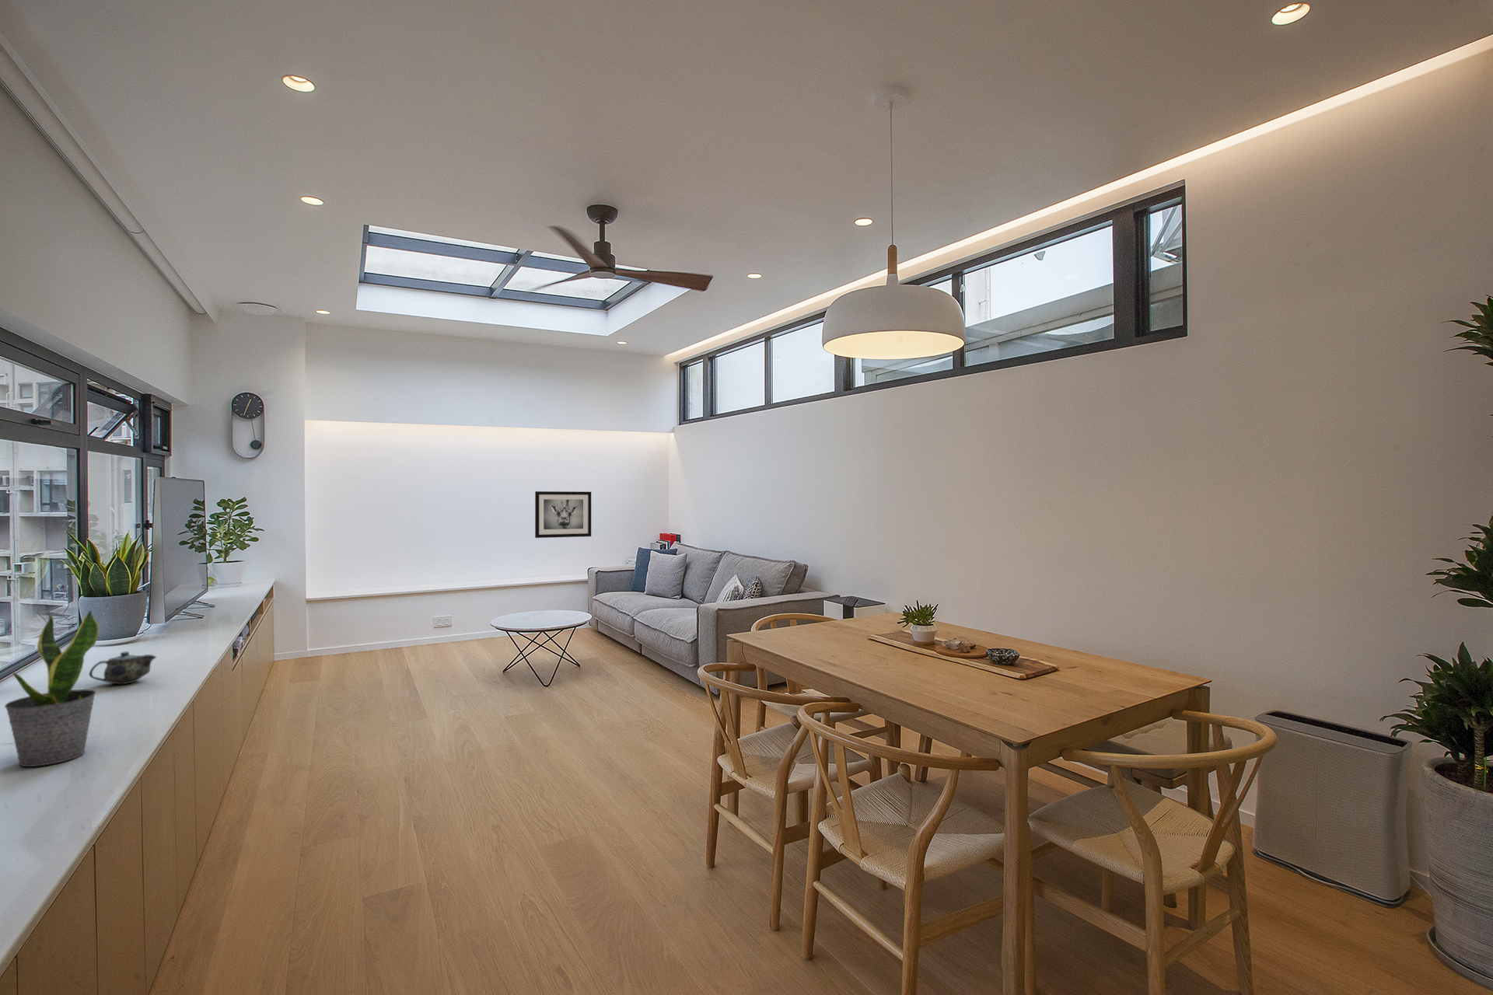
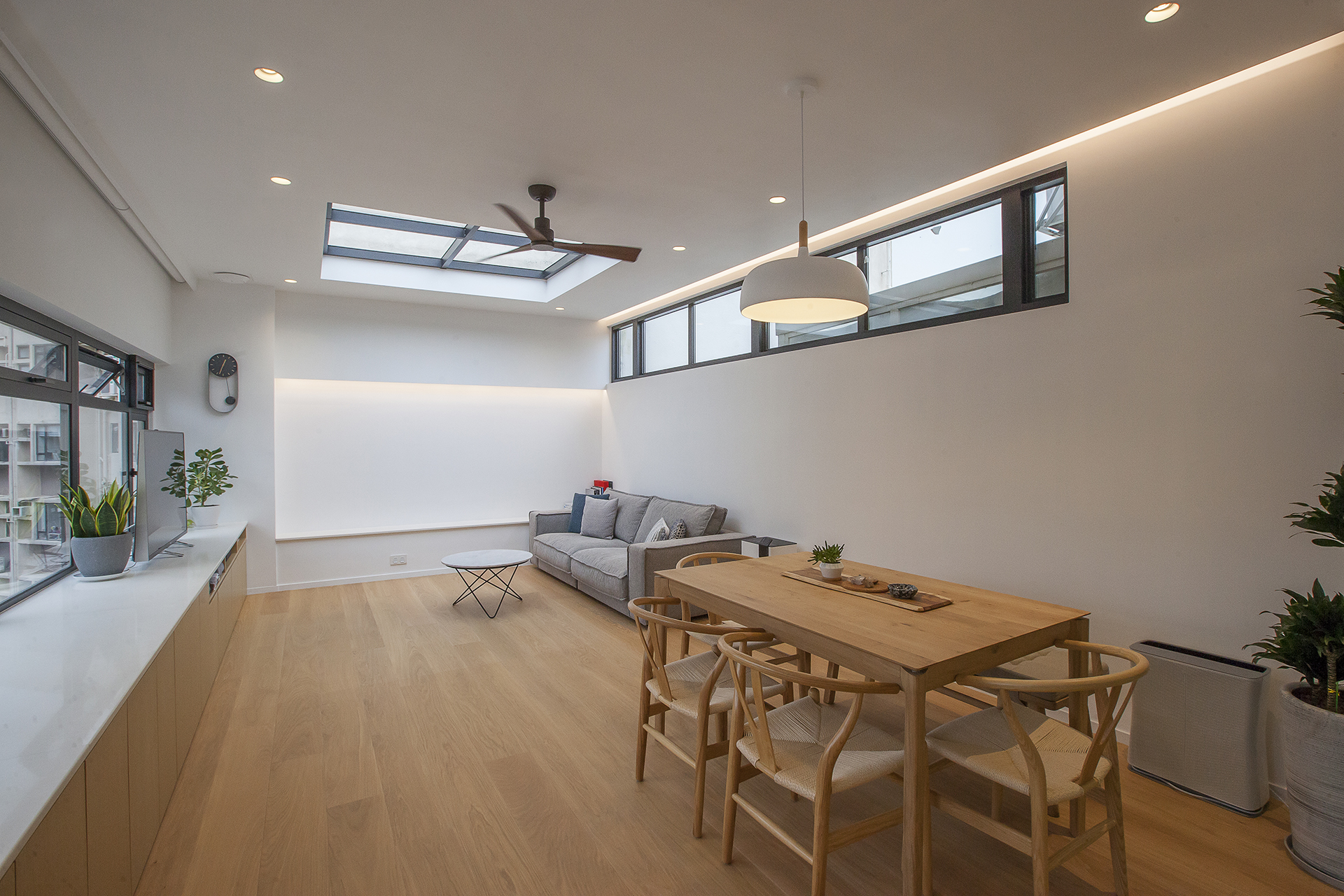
- potted plant (51, 685)
- chinaware (123, 667)
- wall art (563, 514)
